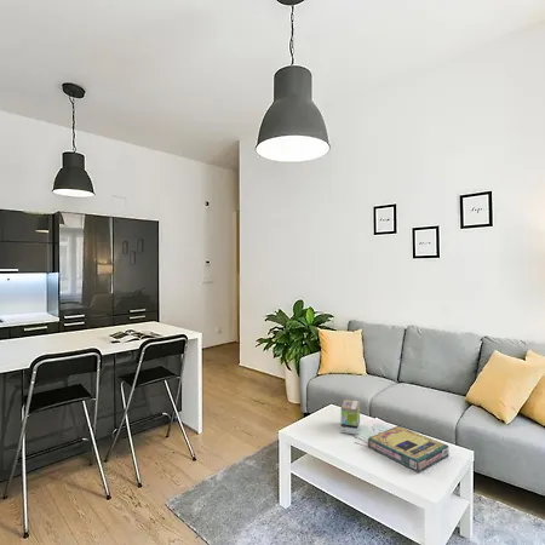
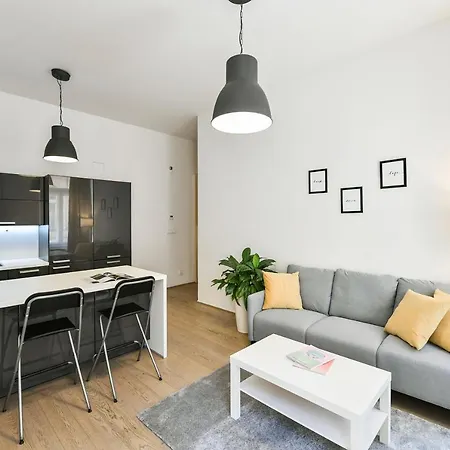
- video game box (407, 446)
- tea box (350, 415)
